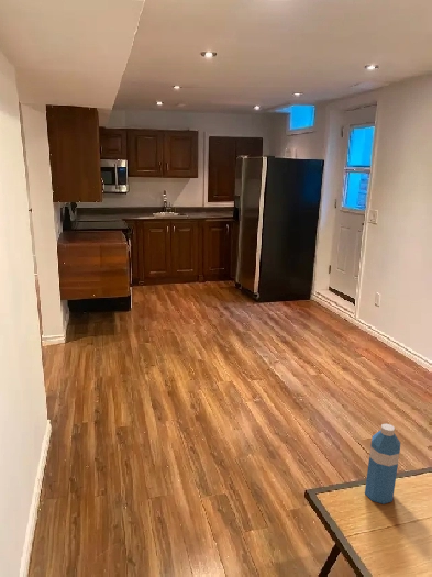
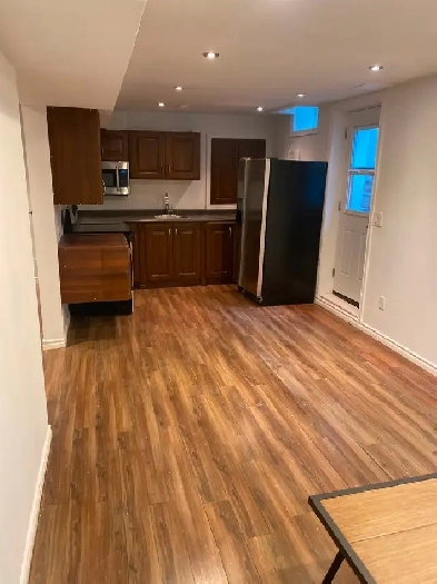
- water bottle (383, 461)
